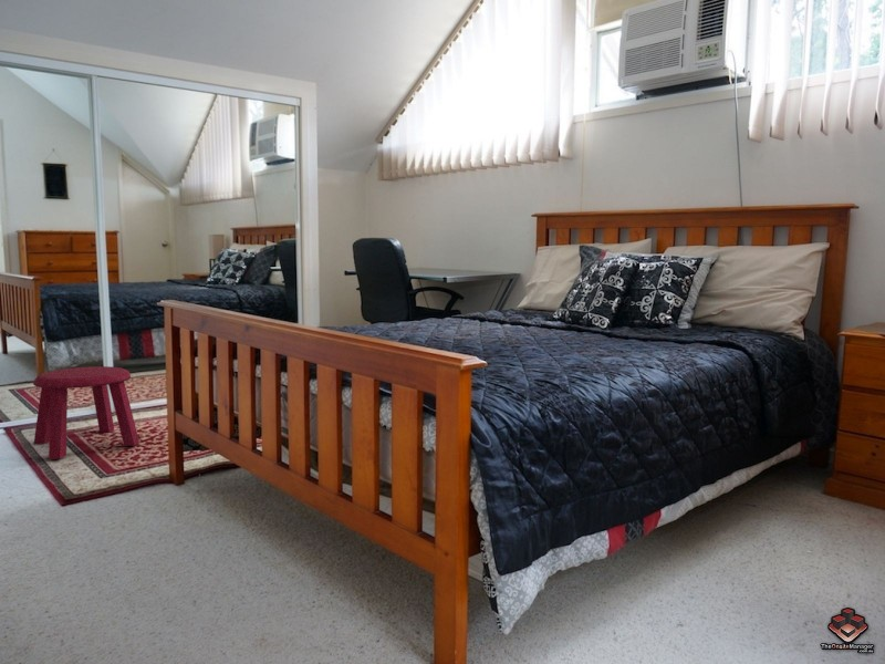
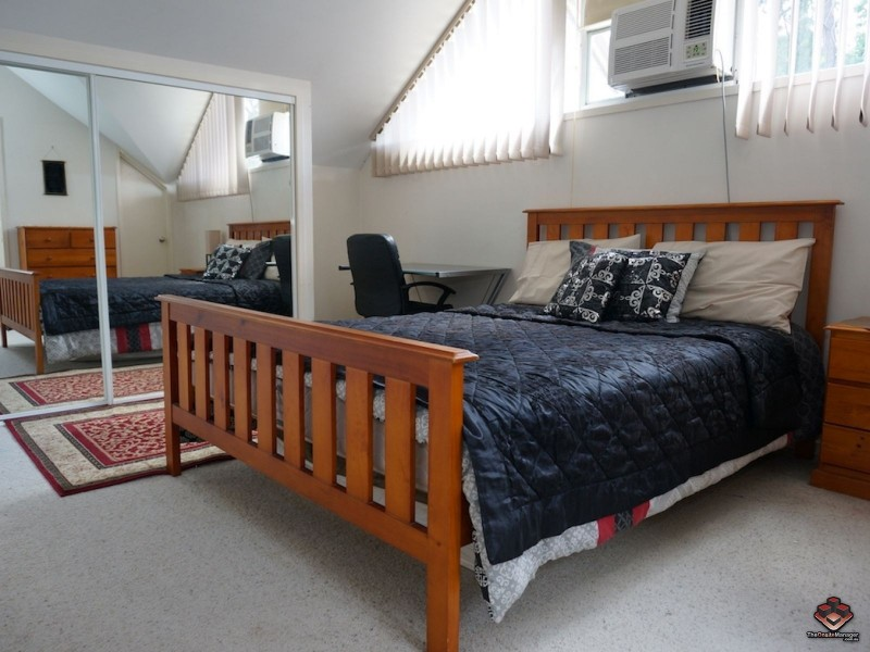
- stool (95, 407)
